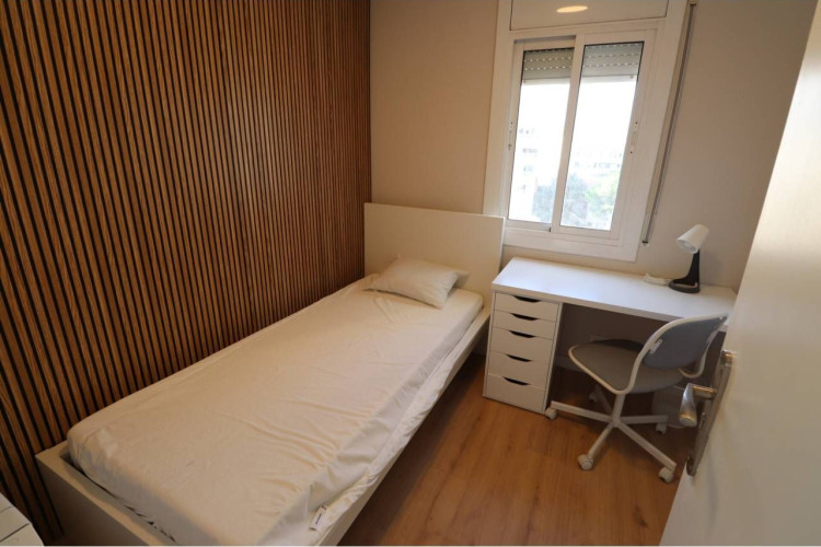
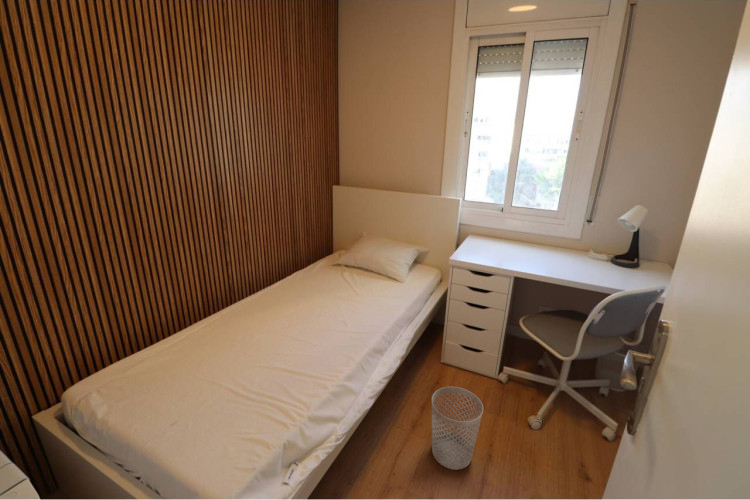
+ wastebasket (454, 428)
